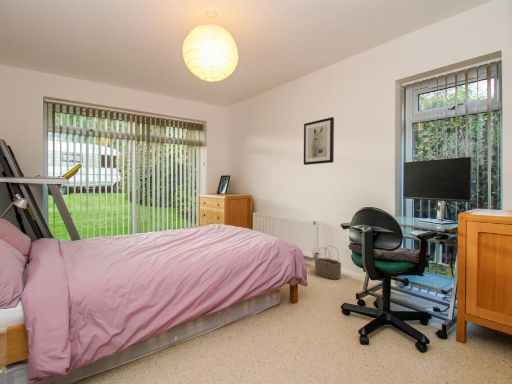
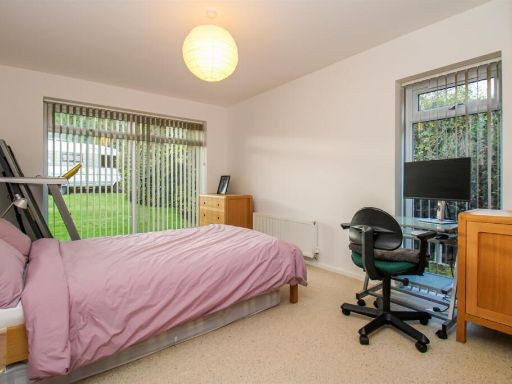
- wicker basket (327, 261)
- wall art (318, 142)
